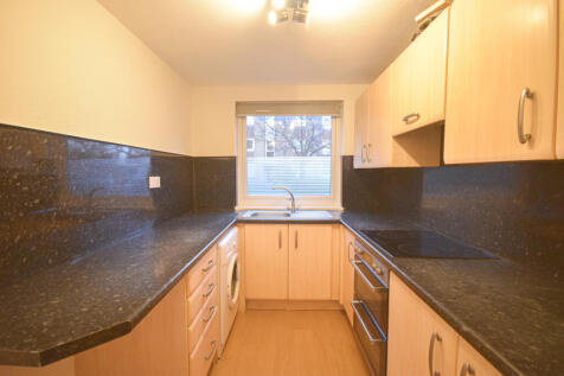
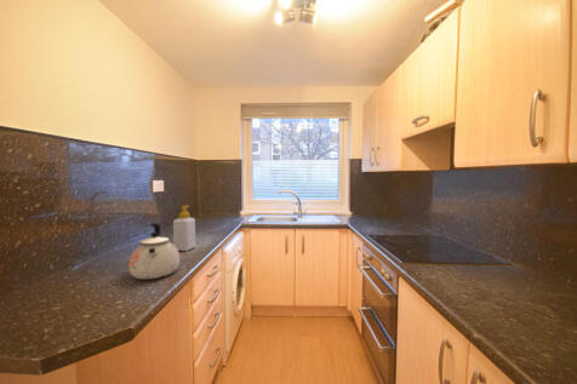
+ kettle (155, 248)
+ soap bottle (184, 227)
